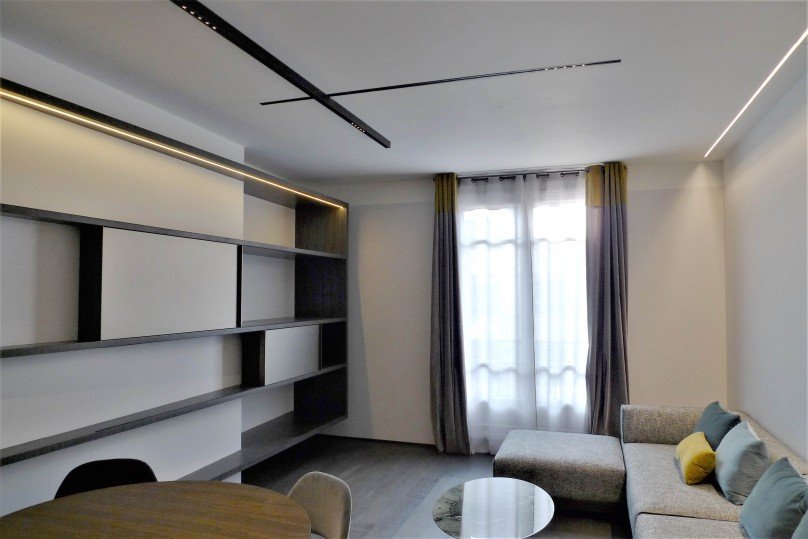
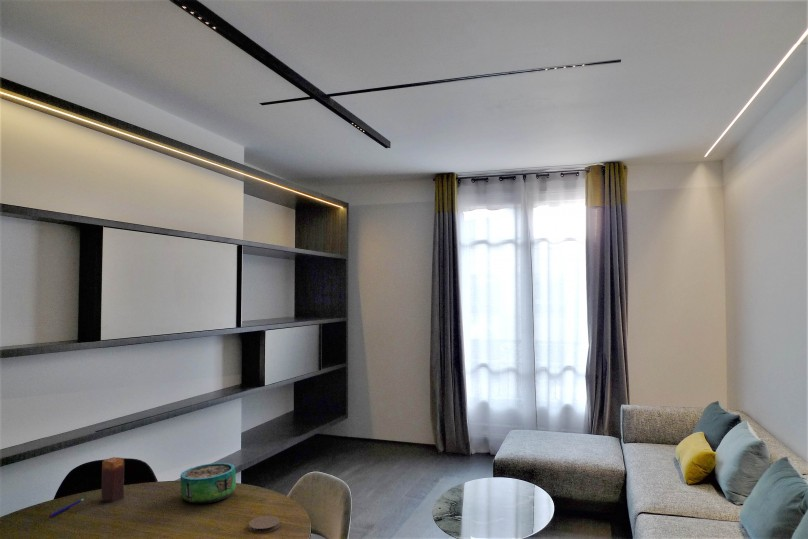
+ candle (112, 479)
+ coaster (264, 524)
+ decorative bowl (208, 482)
+ pen (67, 507)
